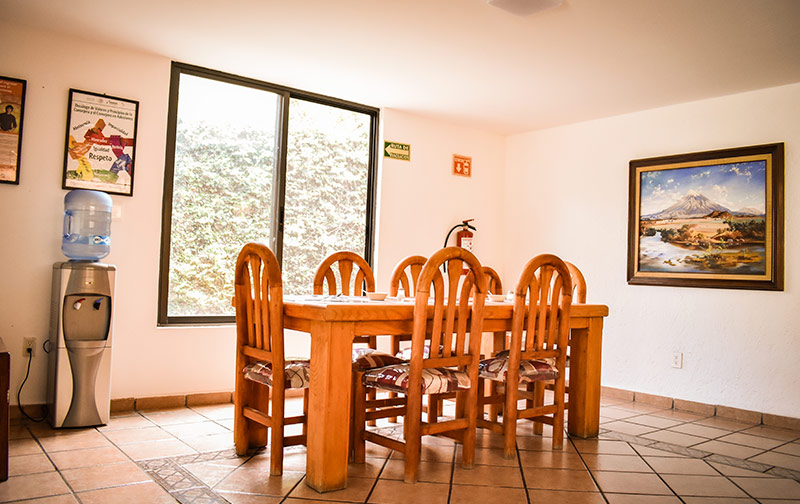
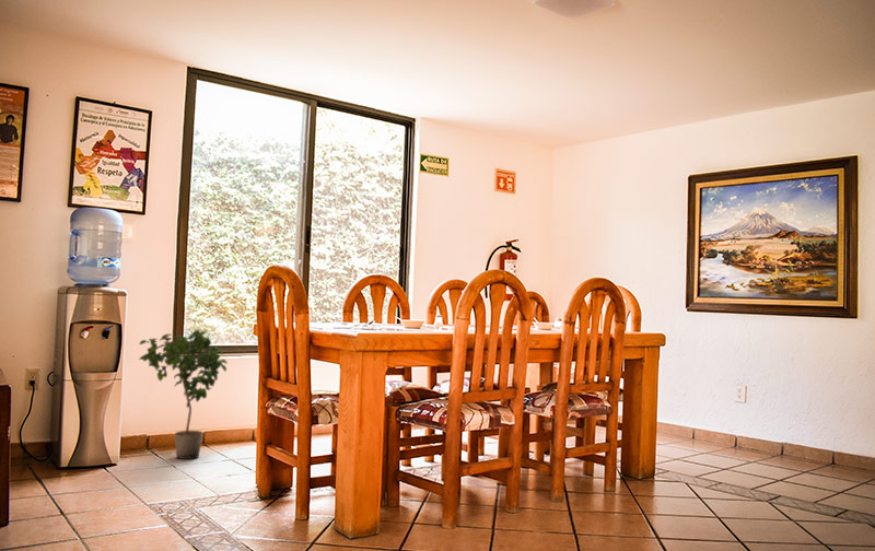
+ potted plant (185, 392)
